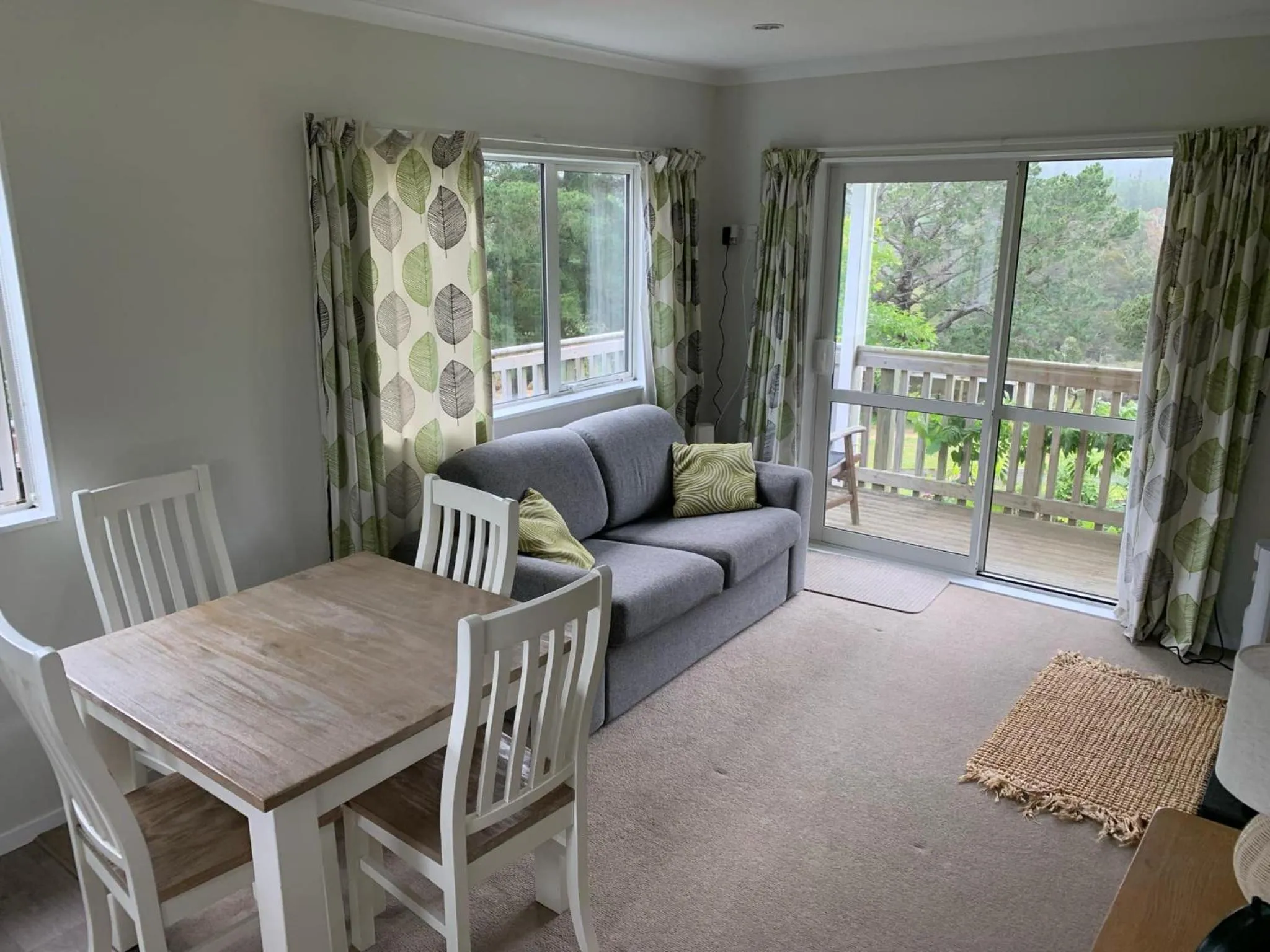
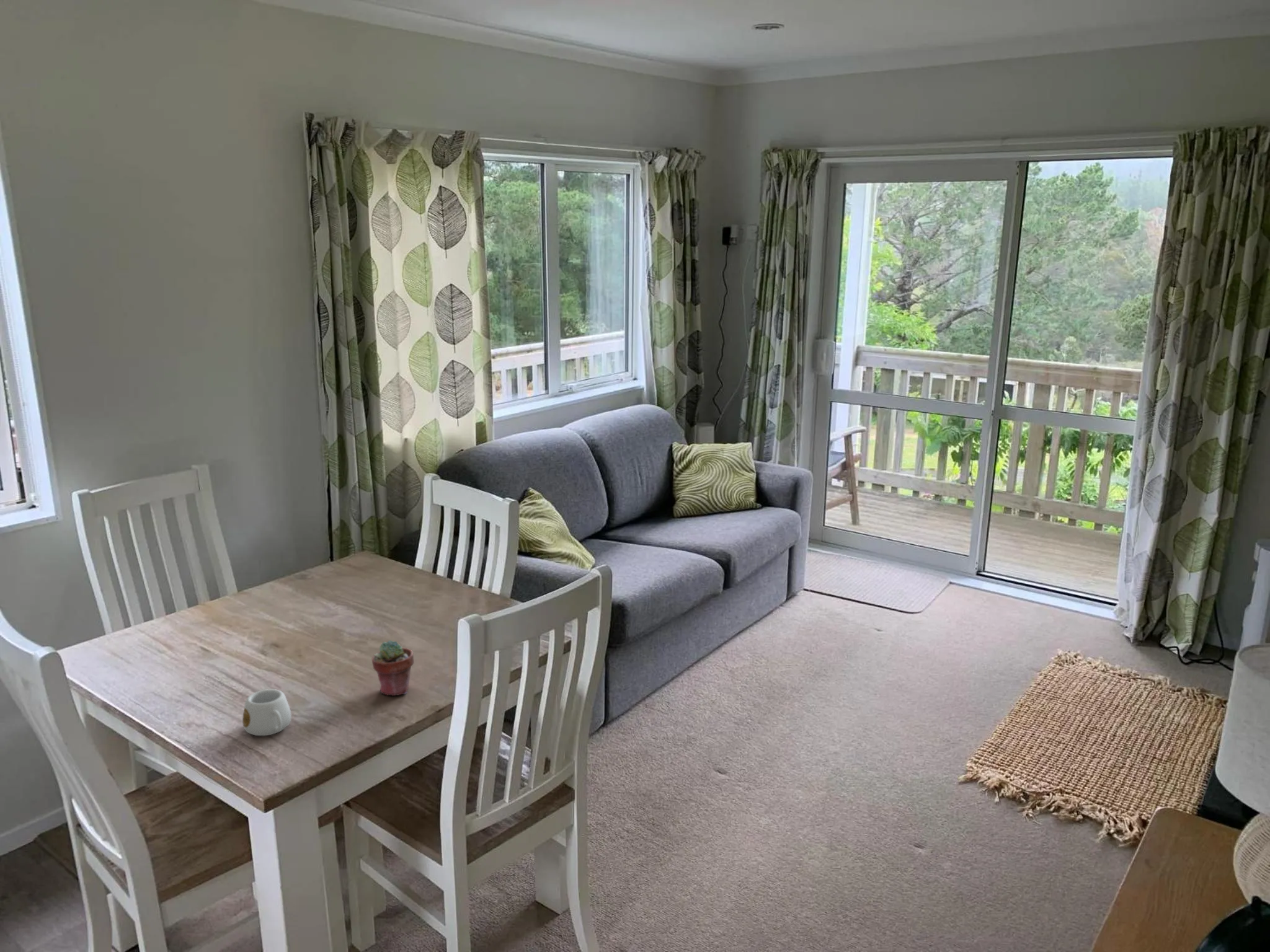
+ mug (269, 714)
+ potted succulent (393, 665)
